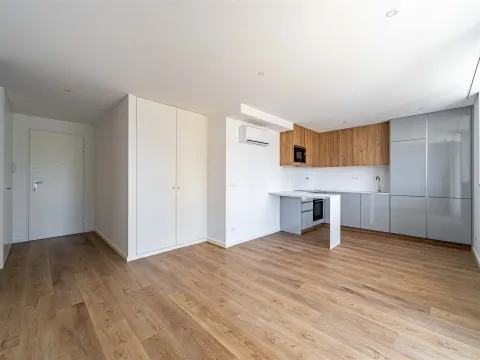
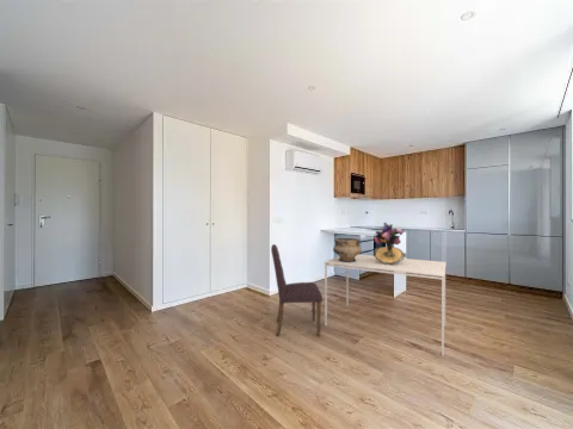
+ bouquet (388, 242)
+ dining table (390, 273)
+ dining chair (295, 286)
+ ceramic pot (346, 249)
